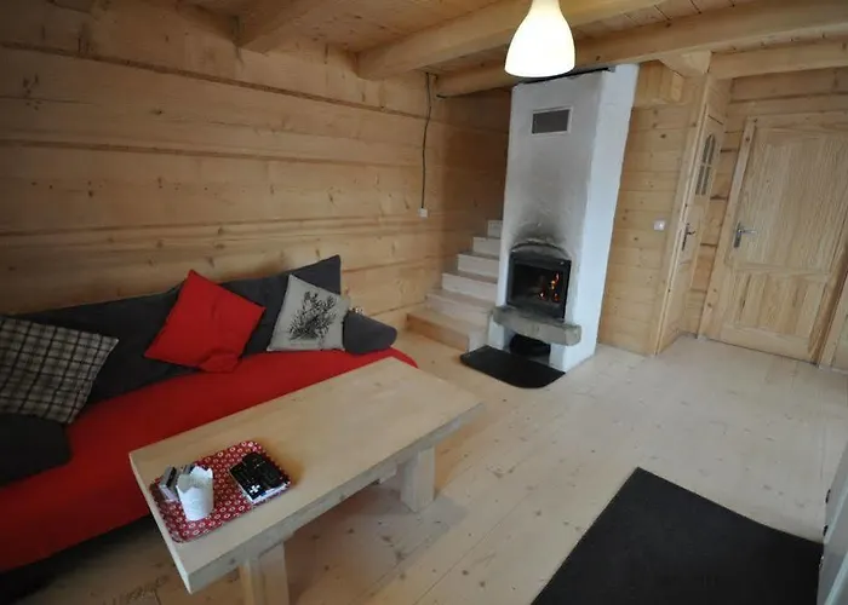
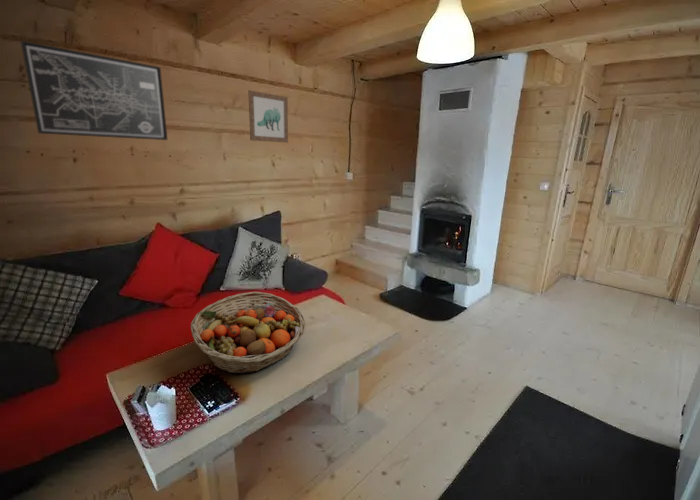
+ wall art (269, 118)
+ fruit basket (251, 330)
+ wall art (103, 97)
